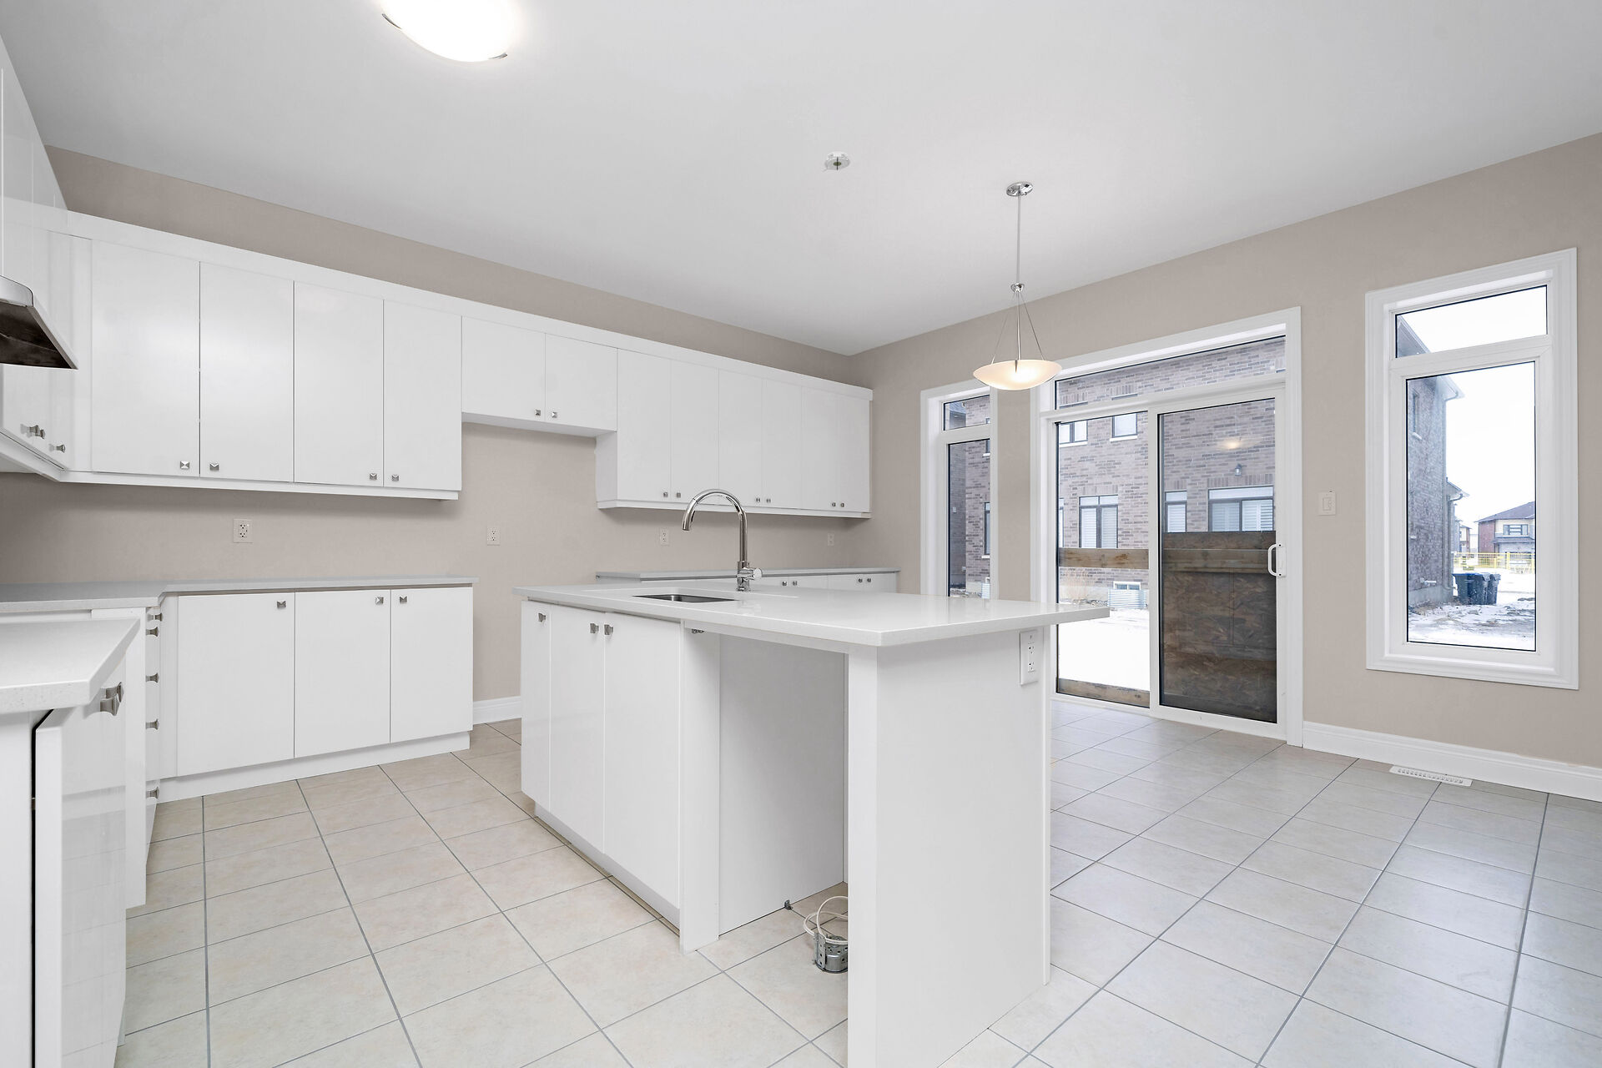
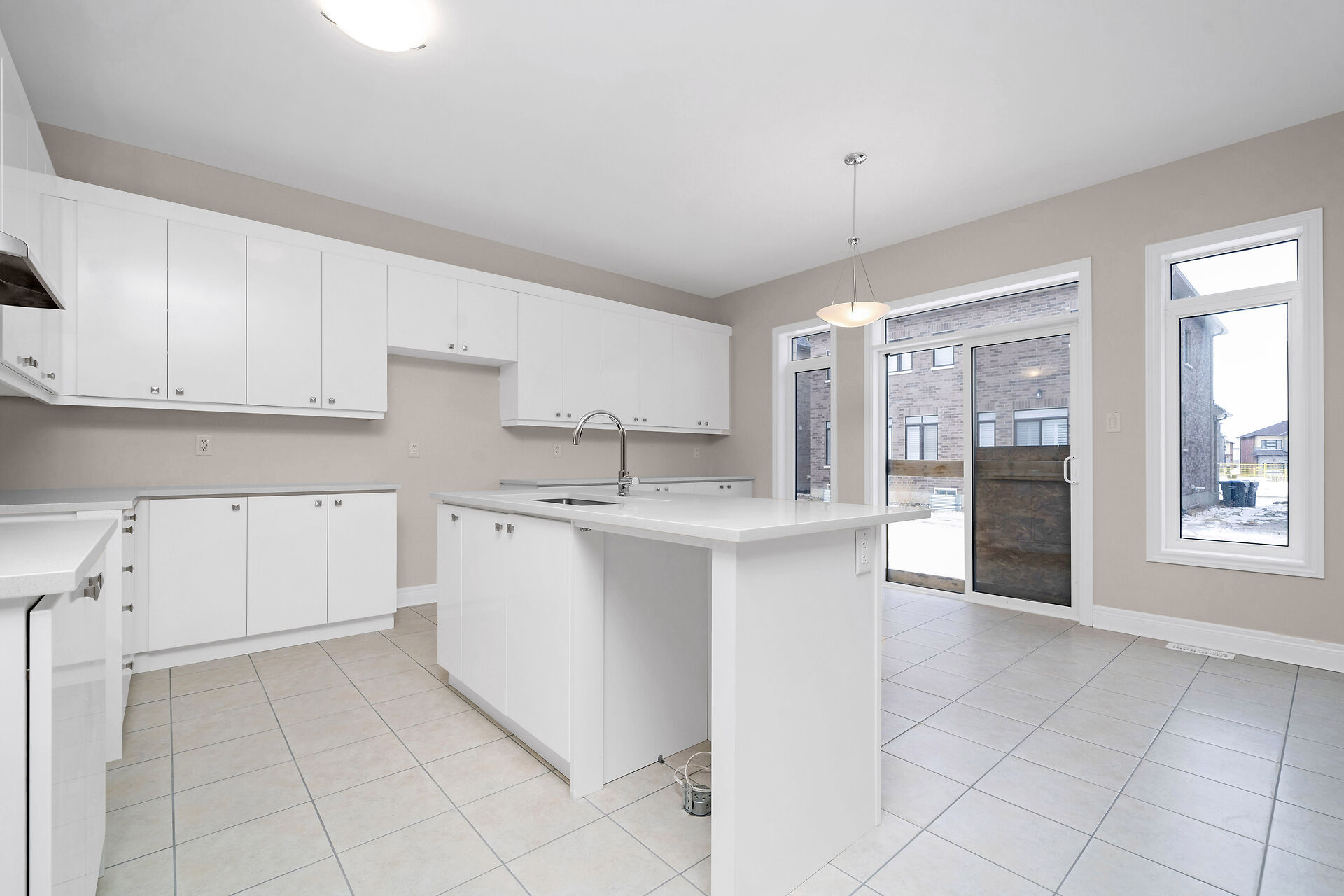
- smoke detector (836, 161)
